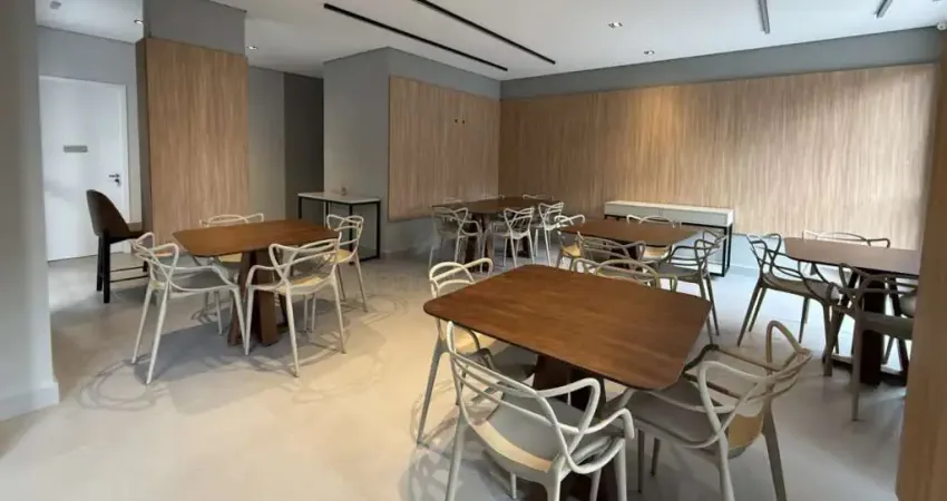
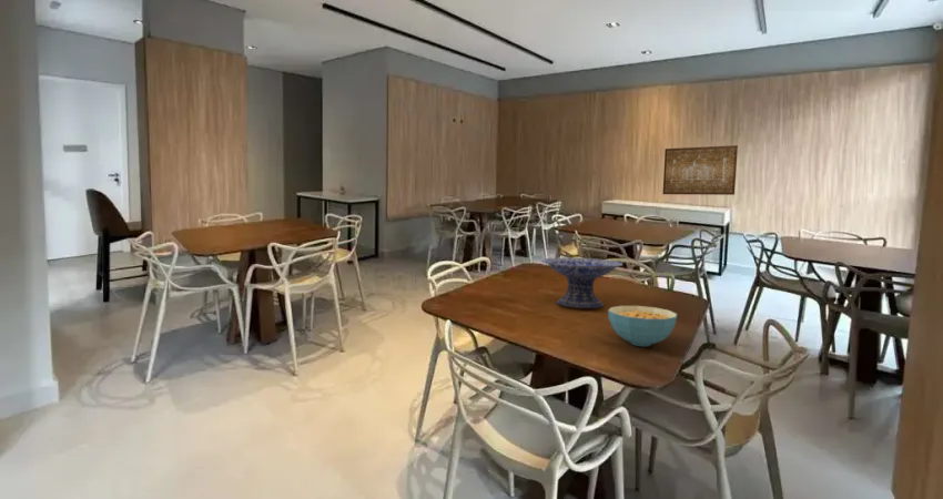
+ cereal bowl (641, 327)
+ wall art (698, 171)
+ decorative bowl (580, 282)
